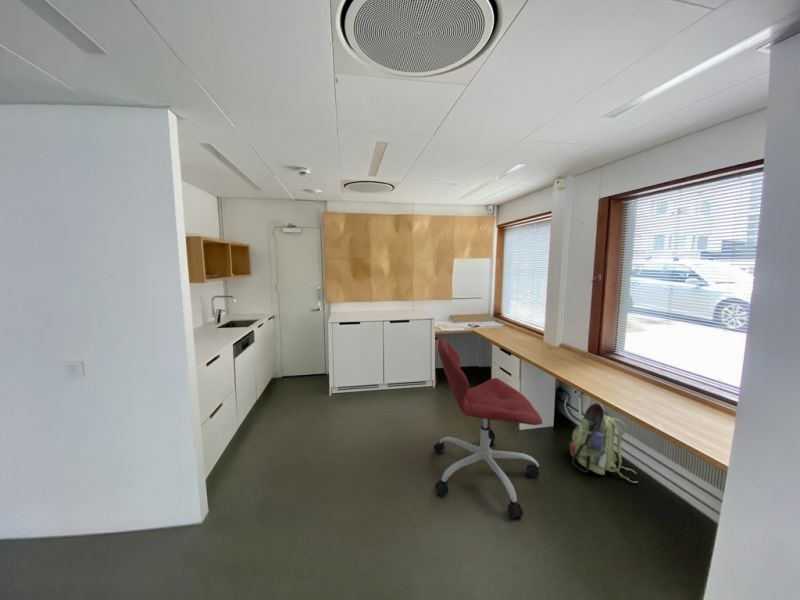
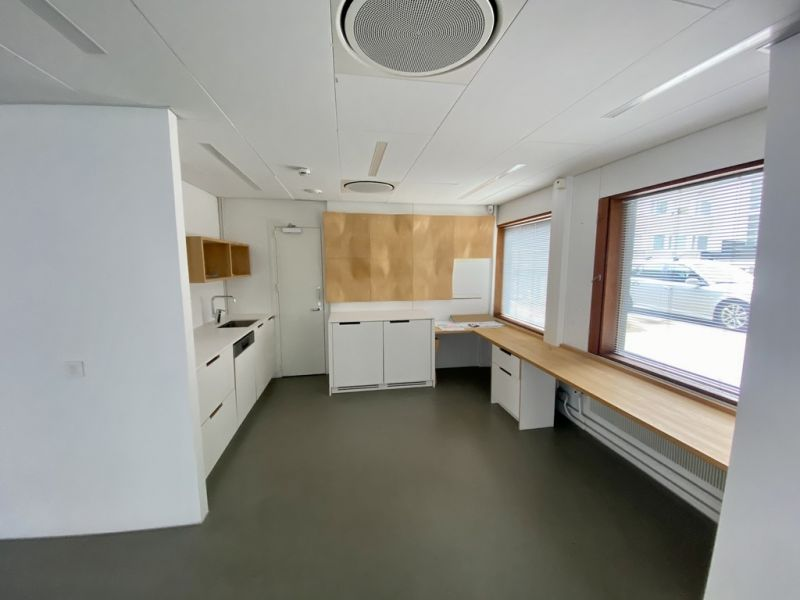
- backpack (603, 435)
- office chair (487, 409)
